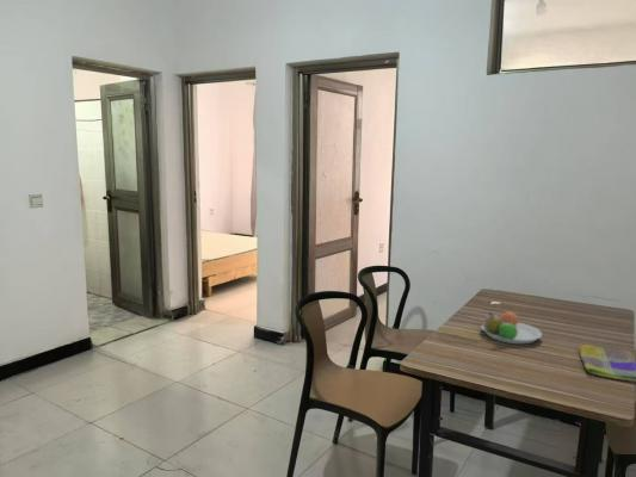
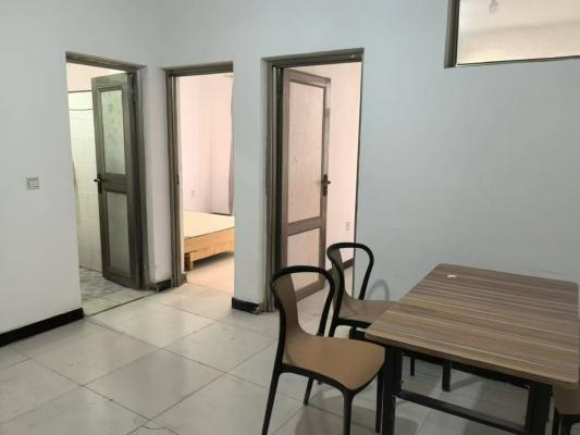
- fruit bowl (510, 324)
- dish towel (609, 361)
